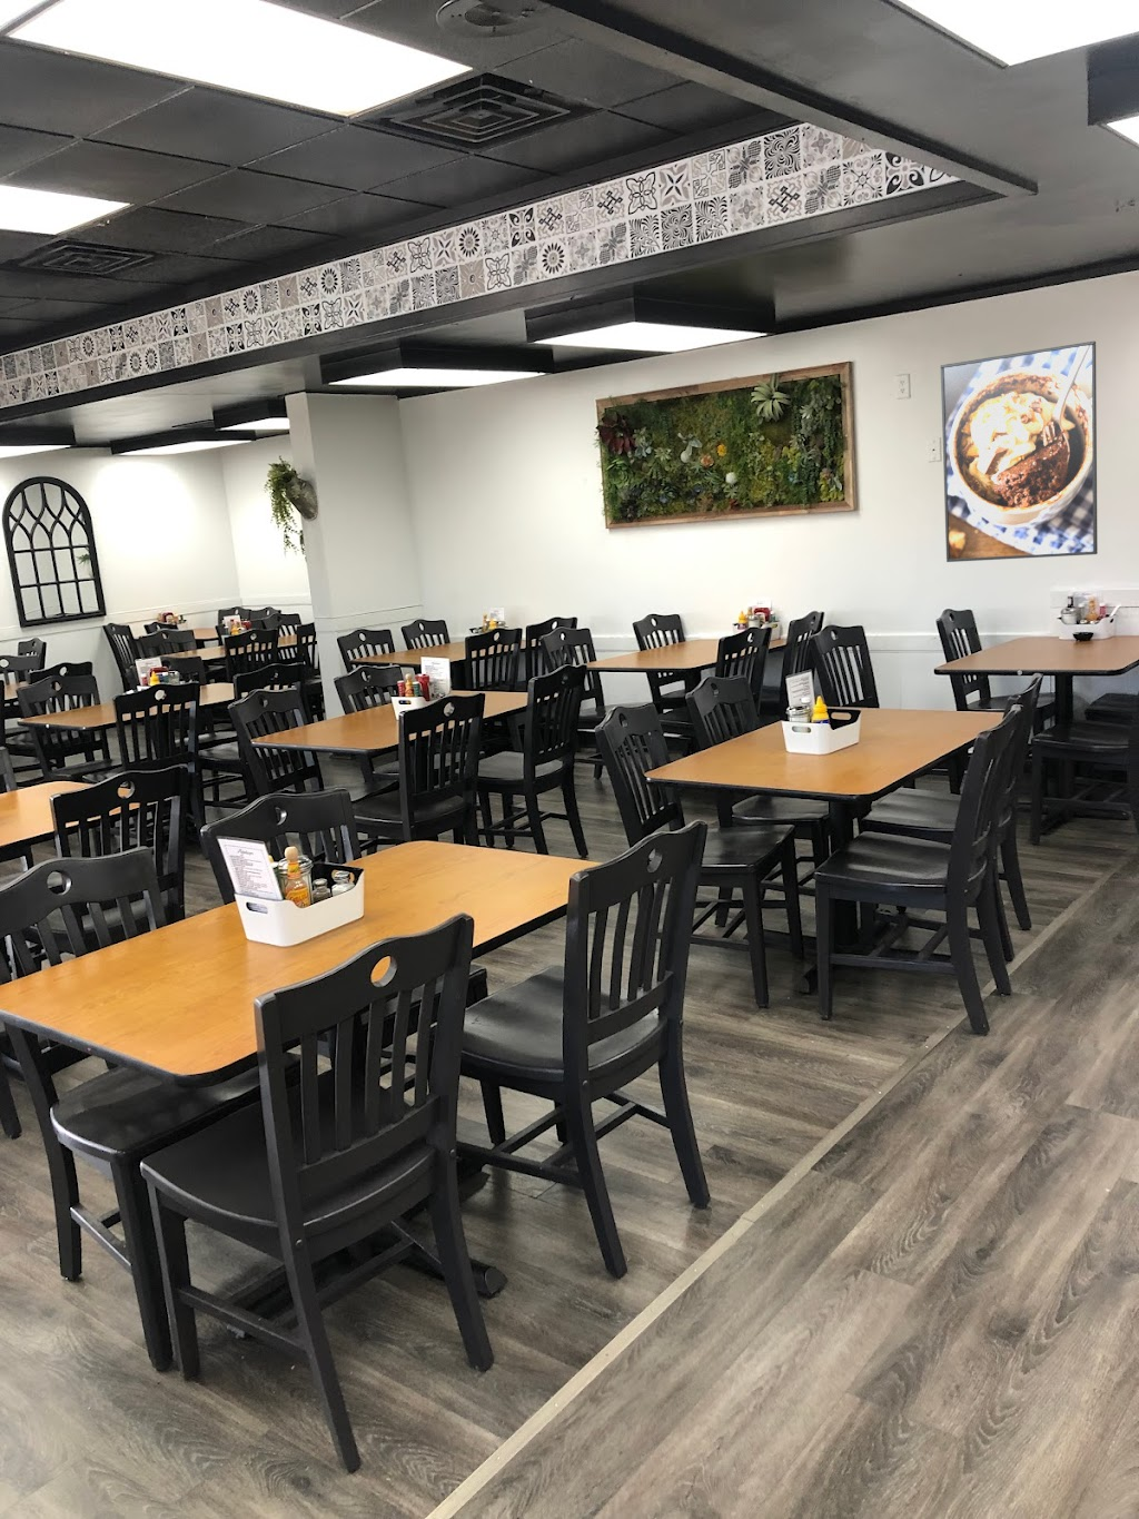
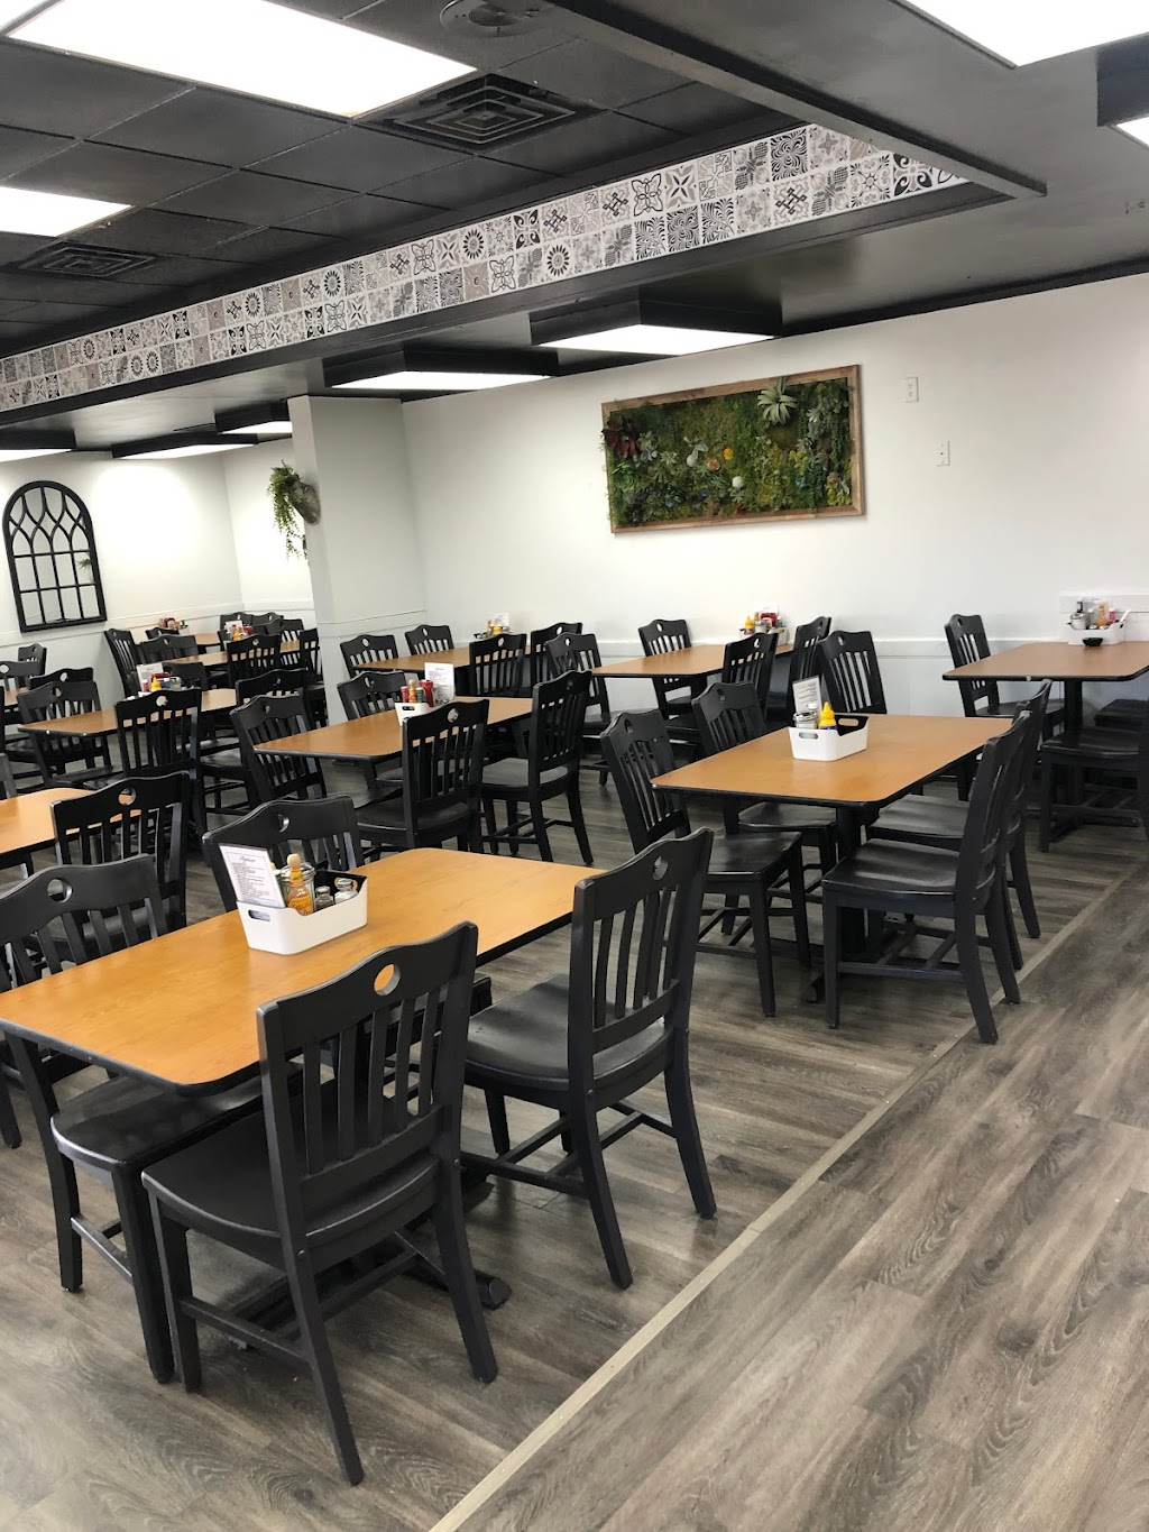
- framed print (1017, 457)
